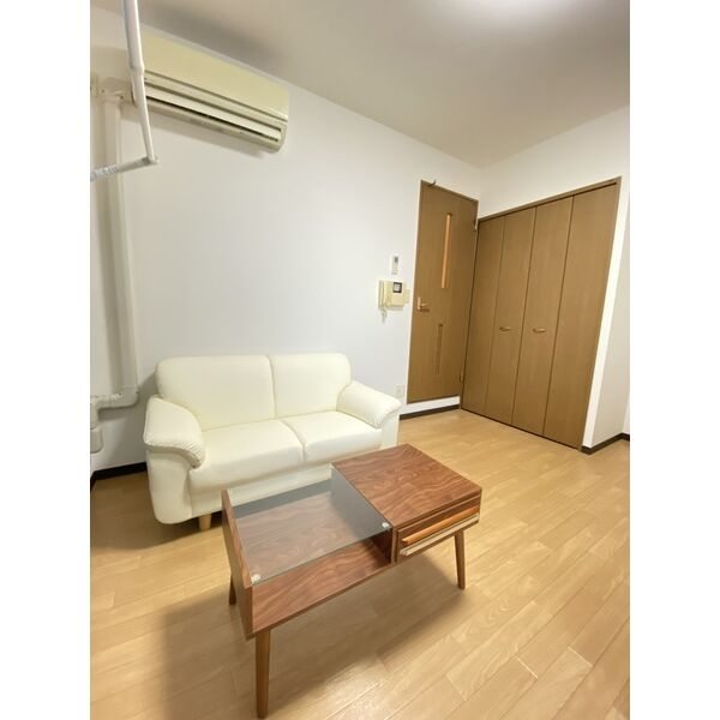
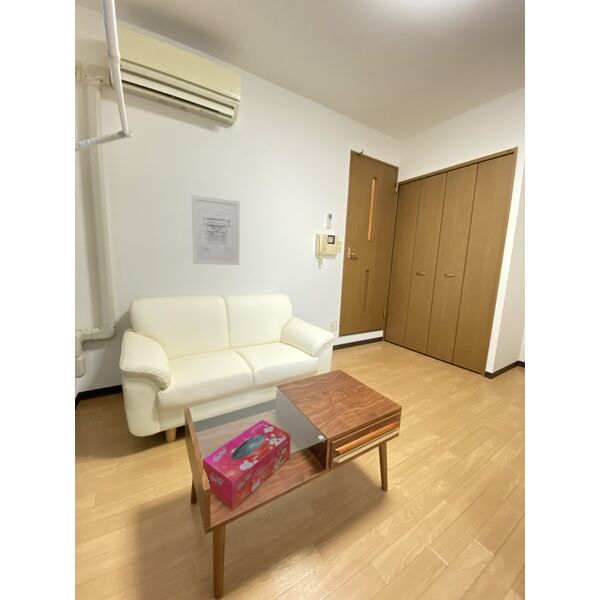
+ tissue box (249, 458)
+ wall art (216, 232)
